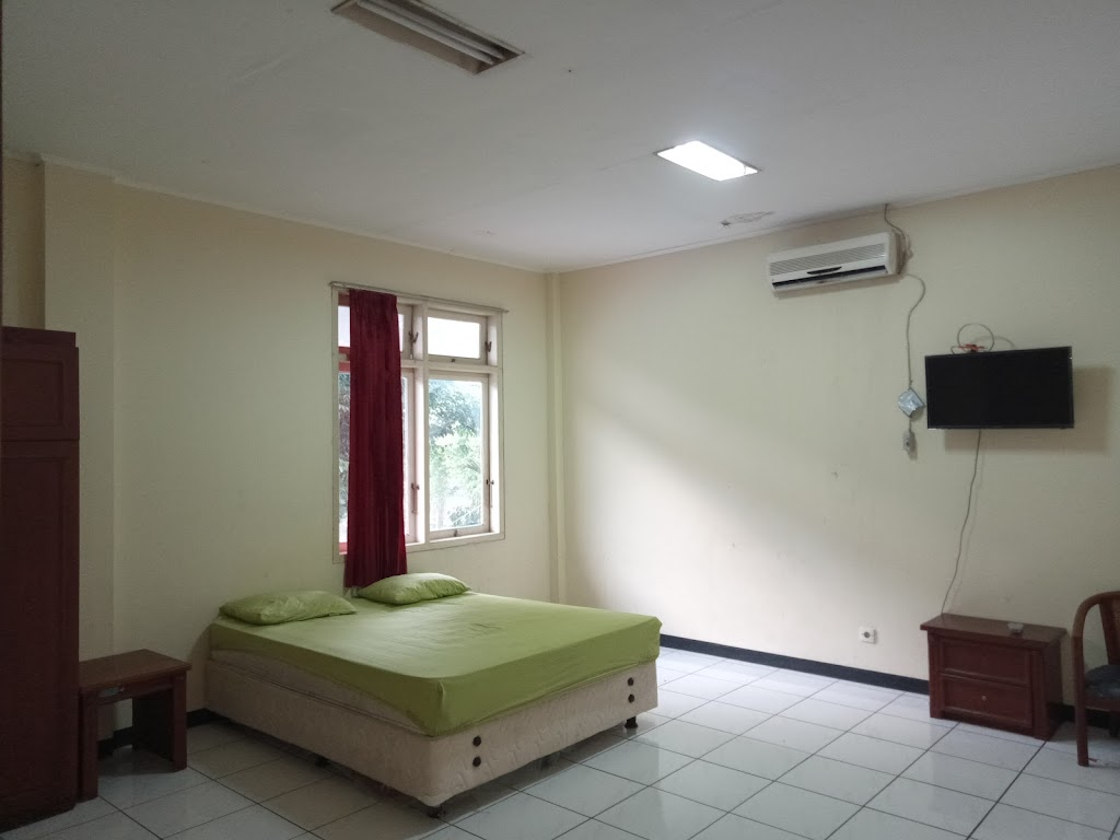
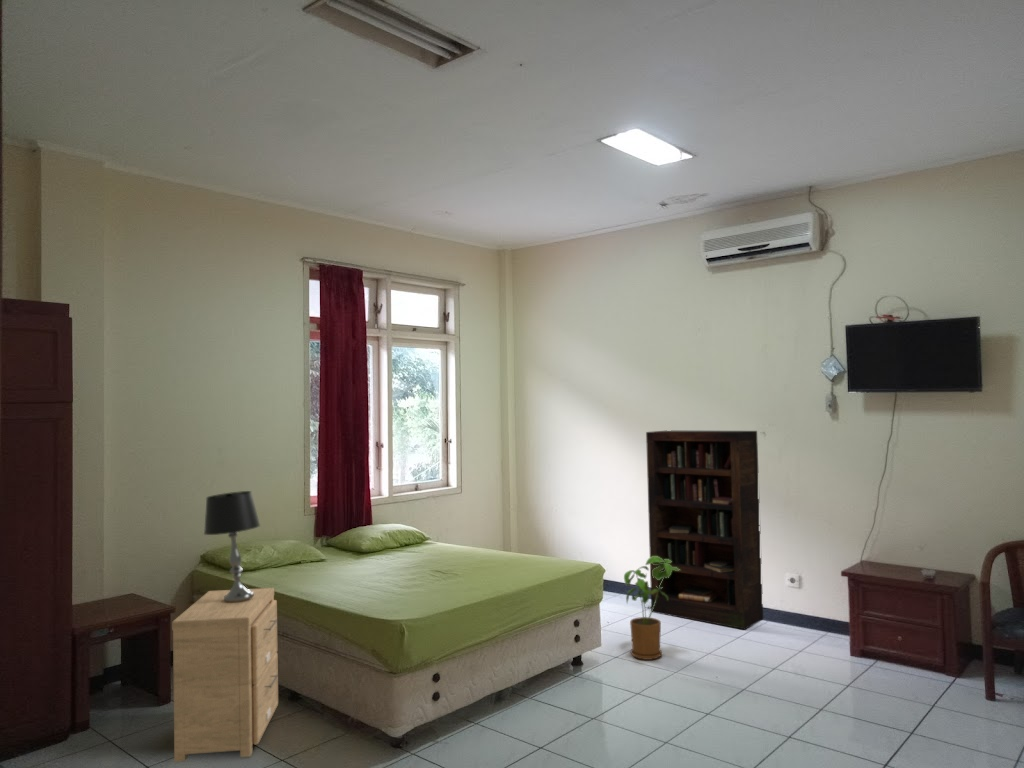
+ house plant (644, 606)
+ table lamp (236, 546)
+ side table (233, 667)
+ bookcase (703, 523)
